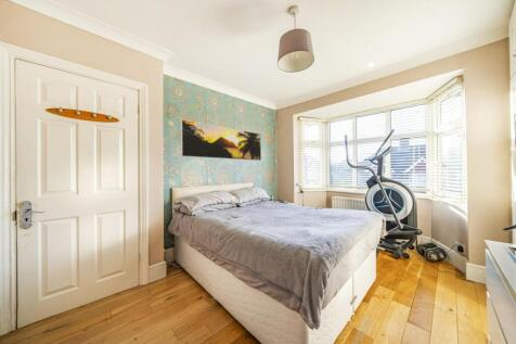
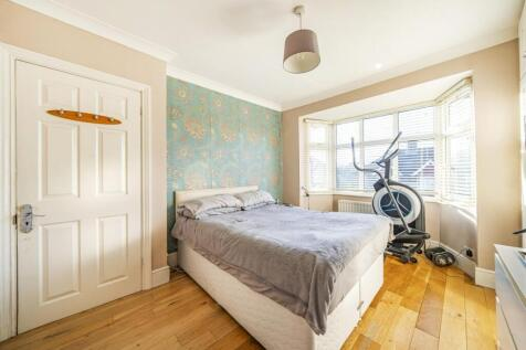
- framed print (227, 143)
